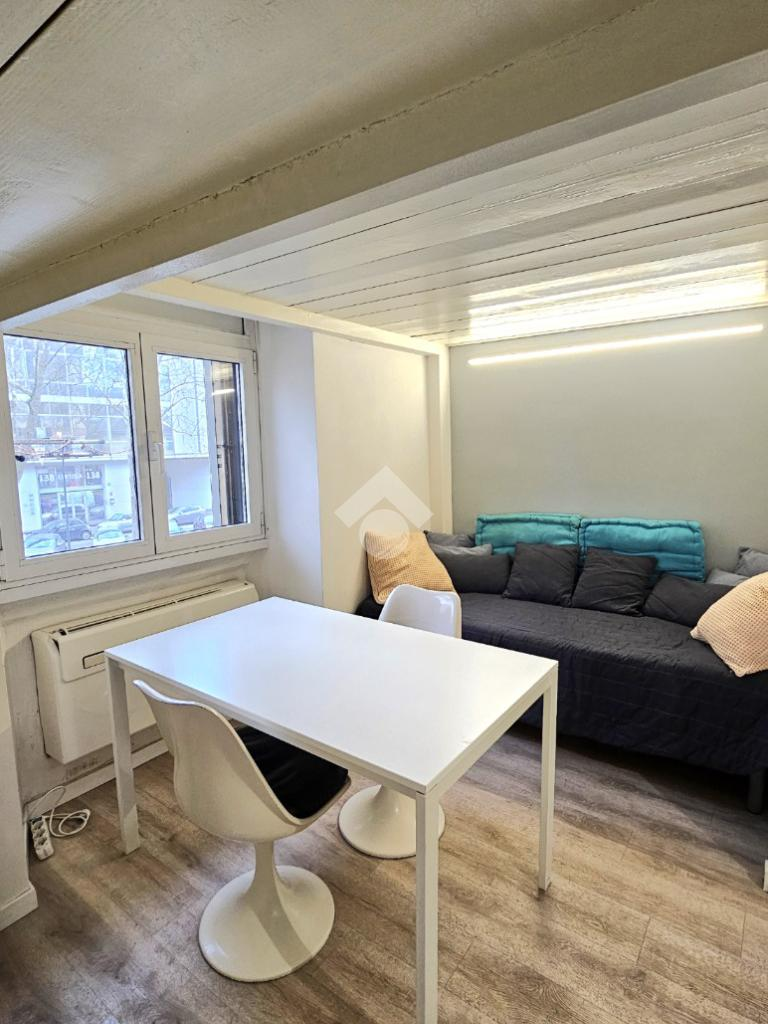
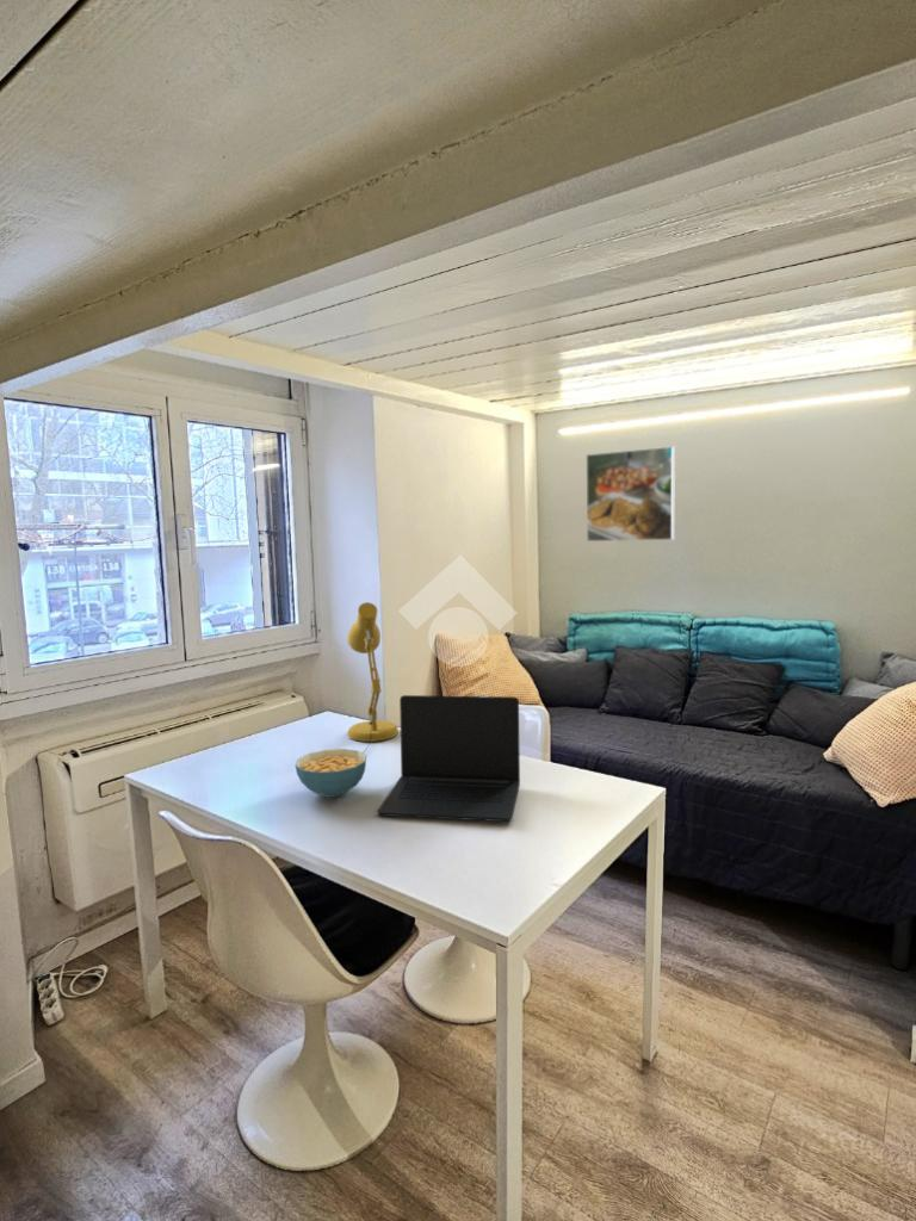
+ desk lamp (370, 673)
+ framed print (629, 496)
+ cereal bowl (332, 776)
+ laptop (451, 754)
